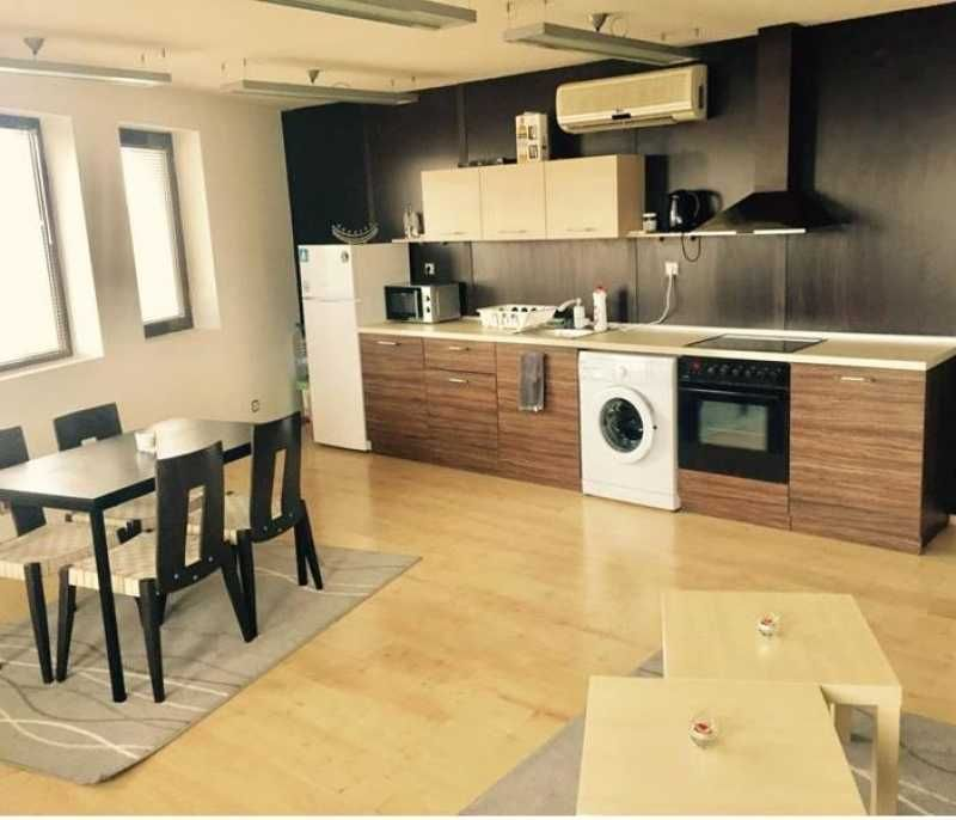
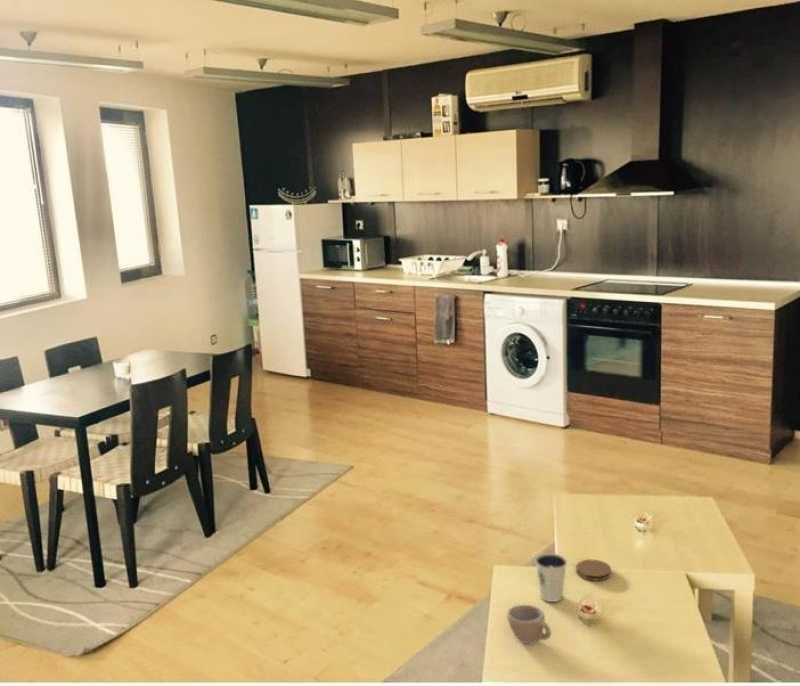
+ cup (531, 627)
+ coaster (593, 569)
+ dixie cup (551, 578)
